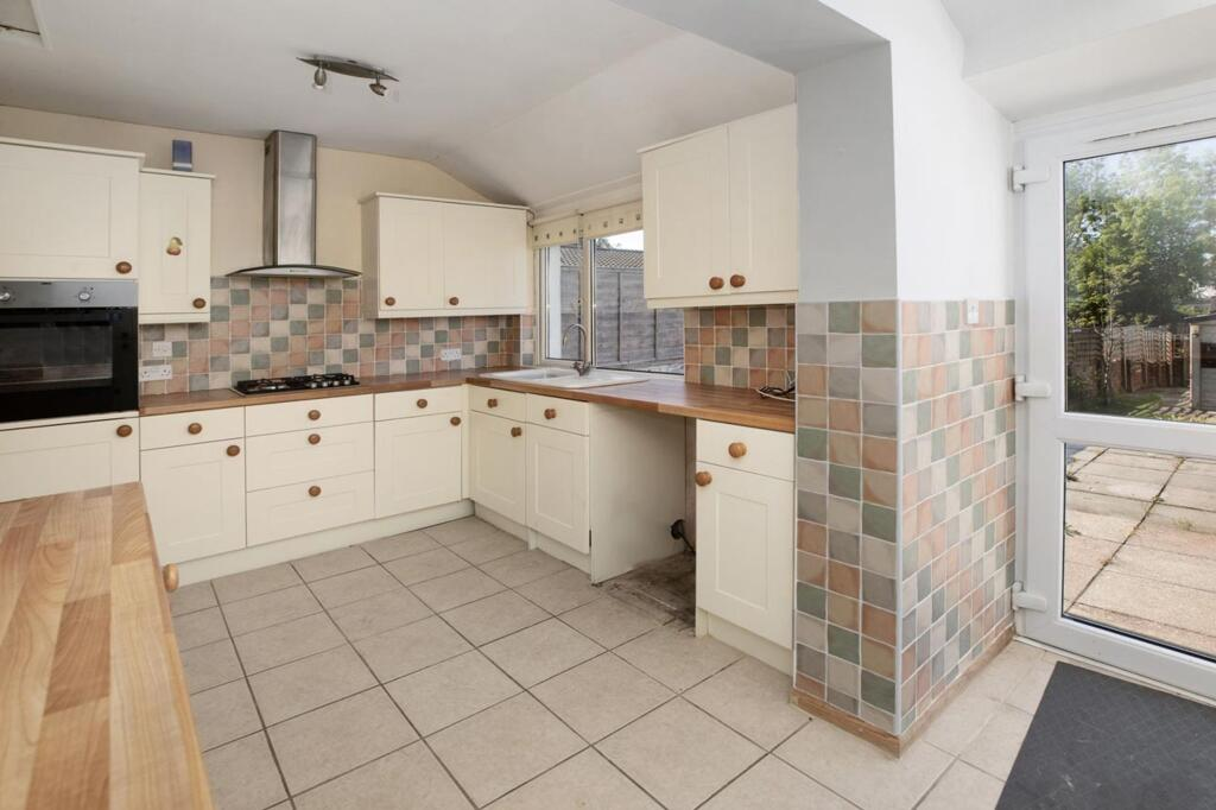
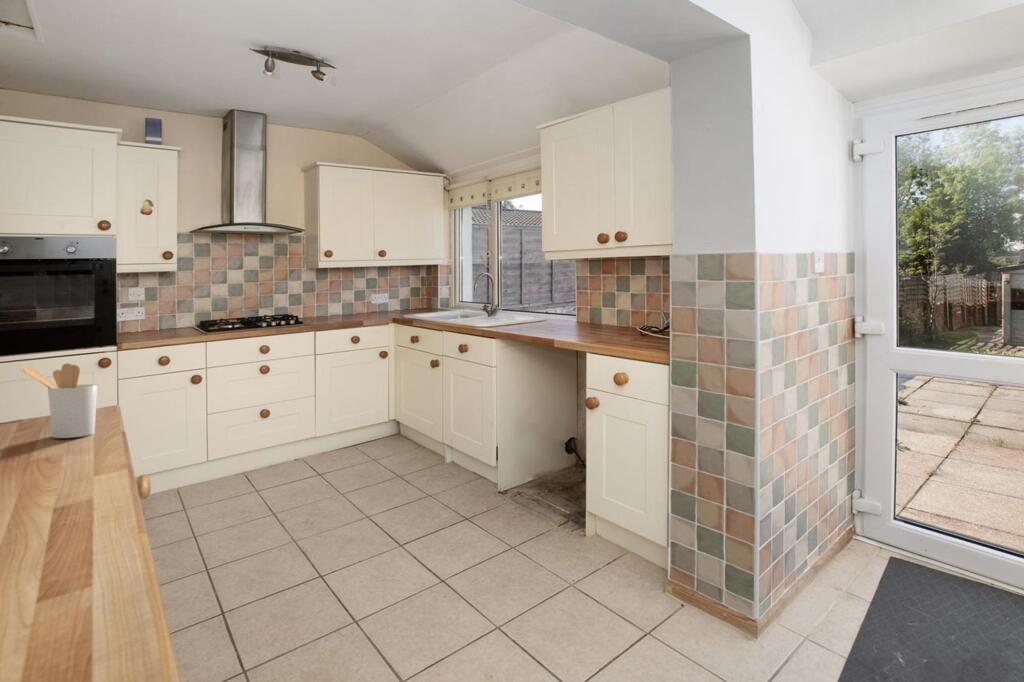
+ utensil holder (59, 399)
